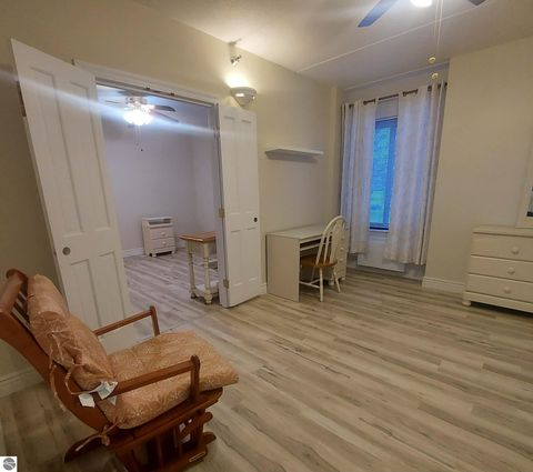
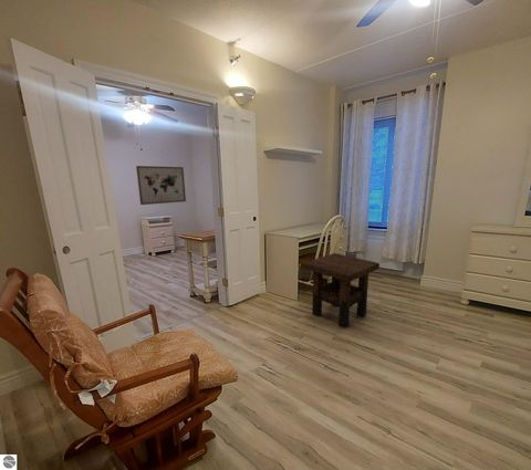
+ side table (340, 289)
+ wall art (163, 185)
